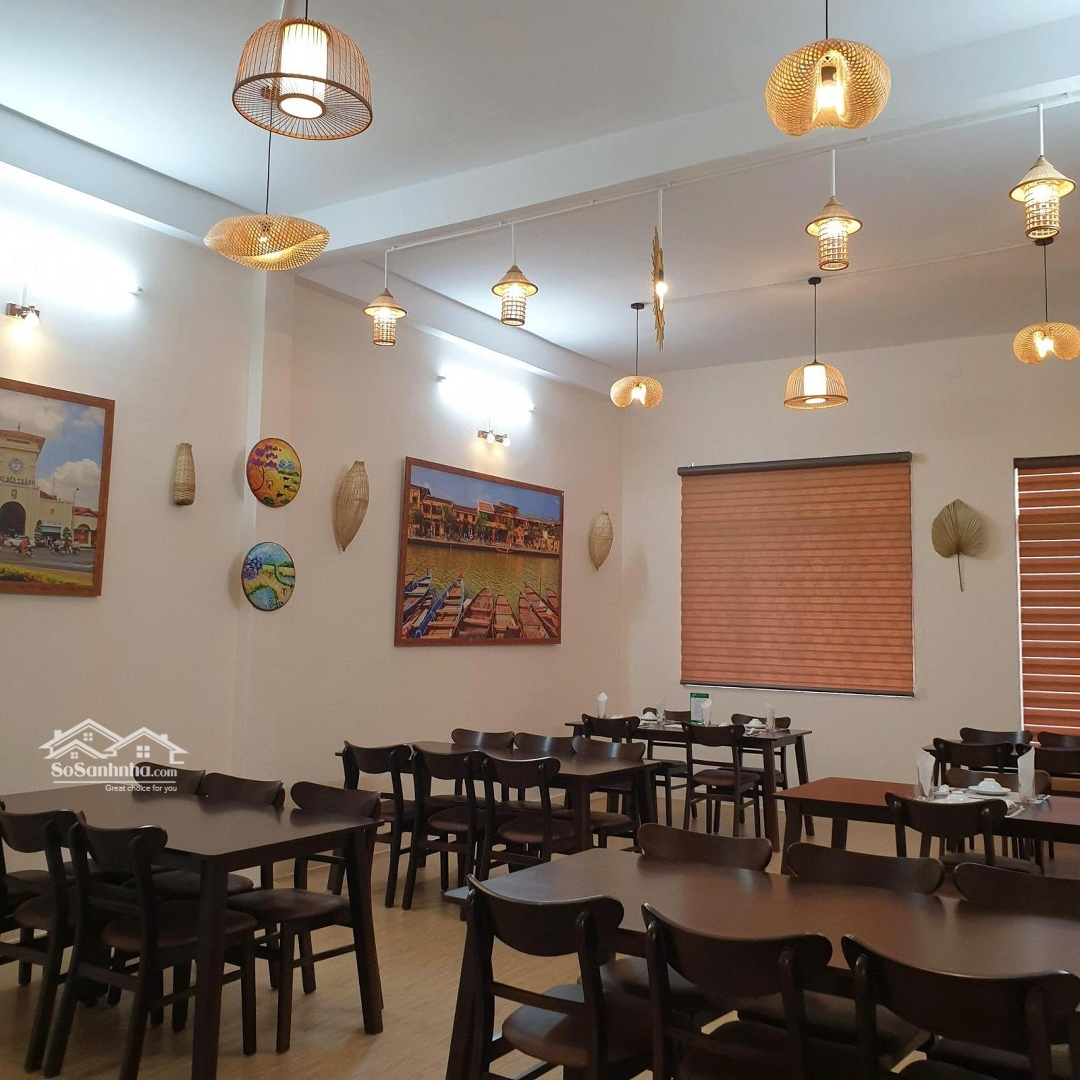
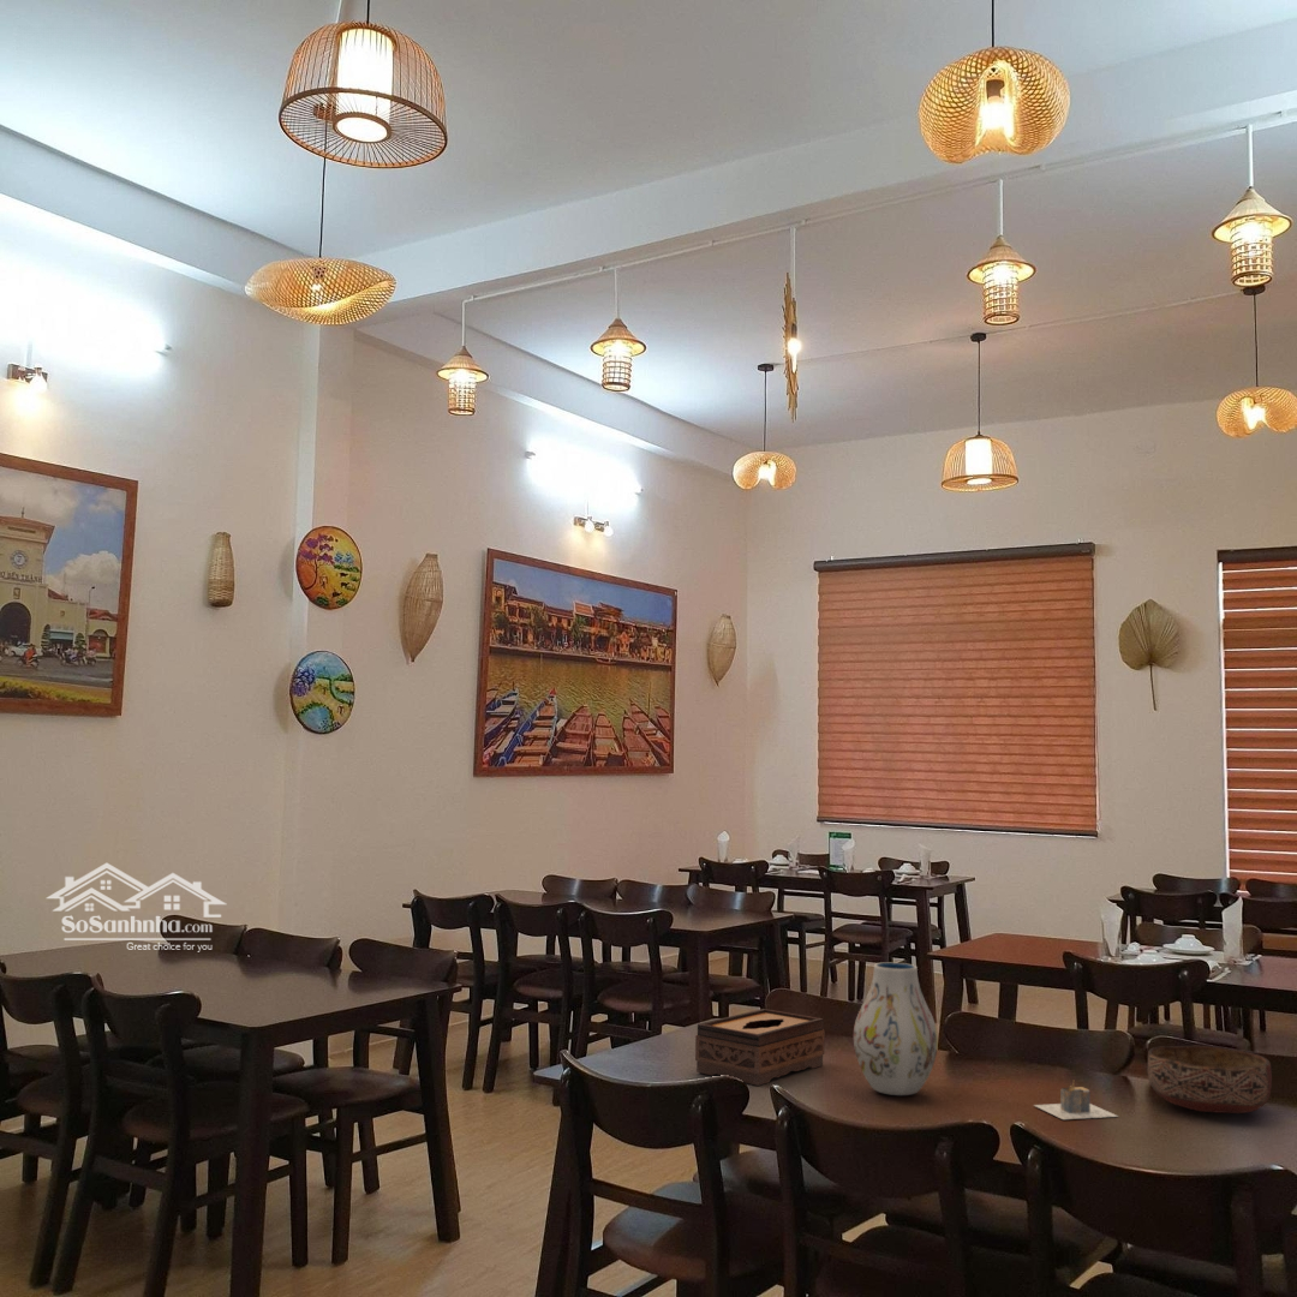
+ bowl (1208, 1080)
+ vase (895, 1028)
+ architectural model (1075, 1090)
+ tissue box (760, 1045)
